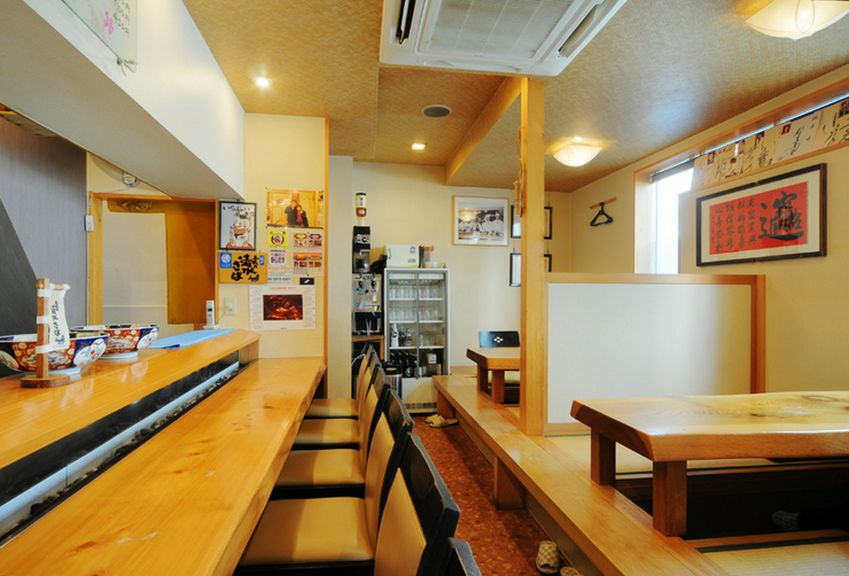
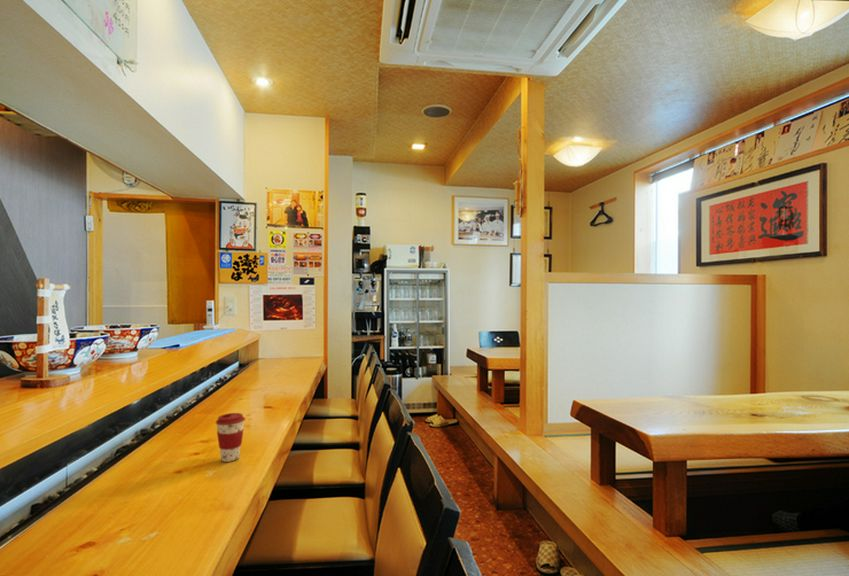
+ coffee cup (230, 437)
